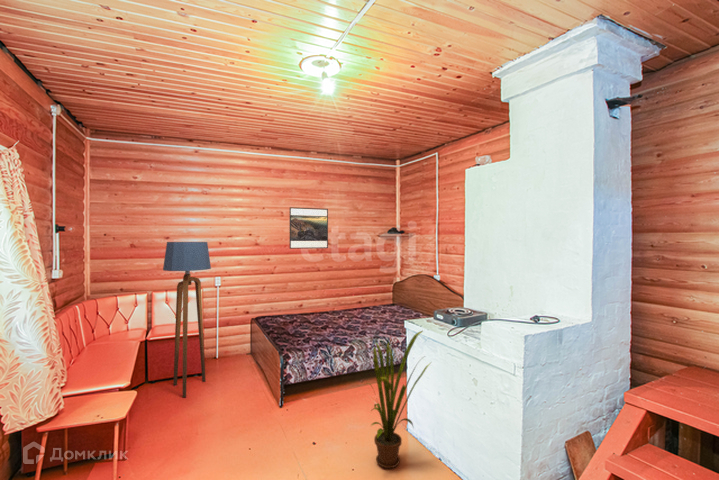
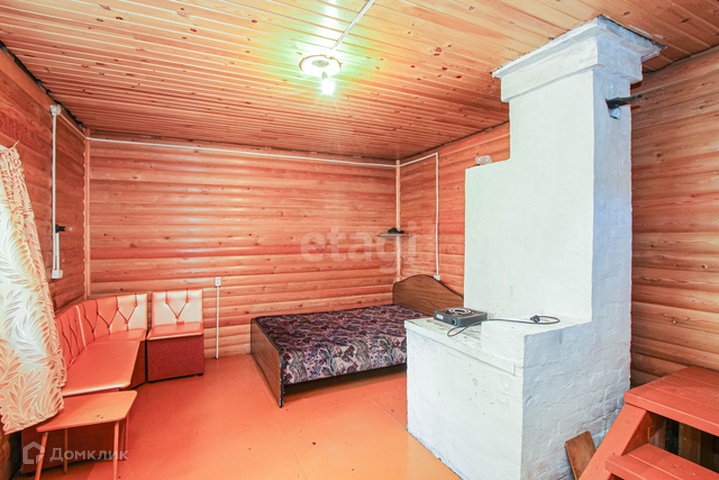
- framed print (309, 228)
- floor lamp (187, 315)
- house plant (392, 396)
